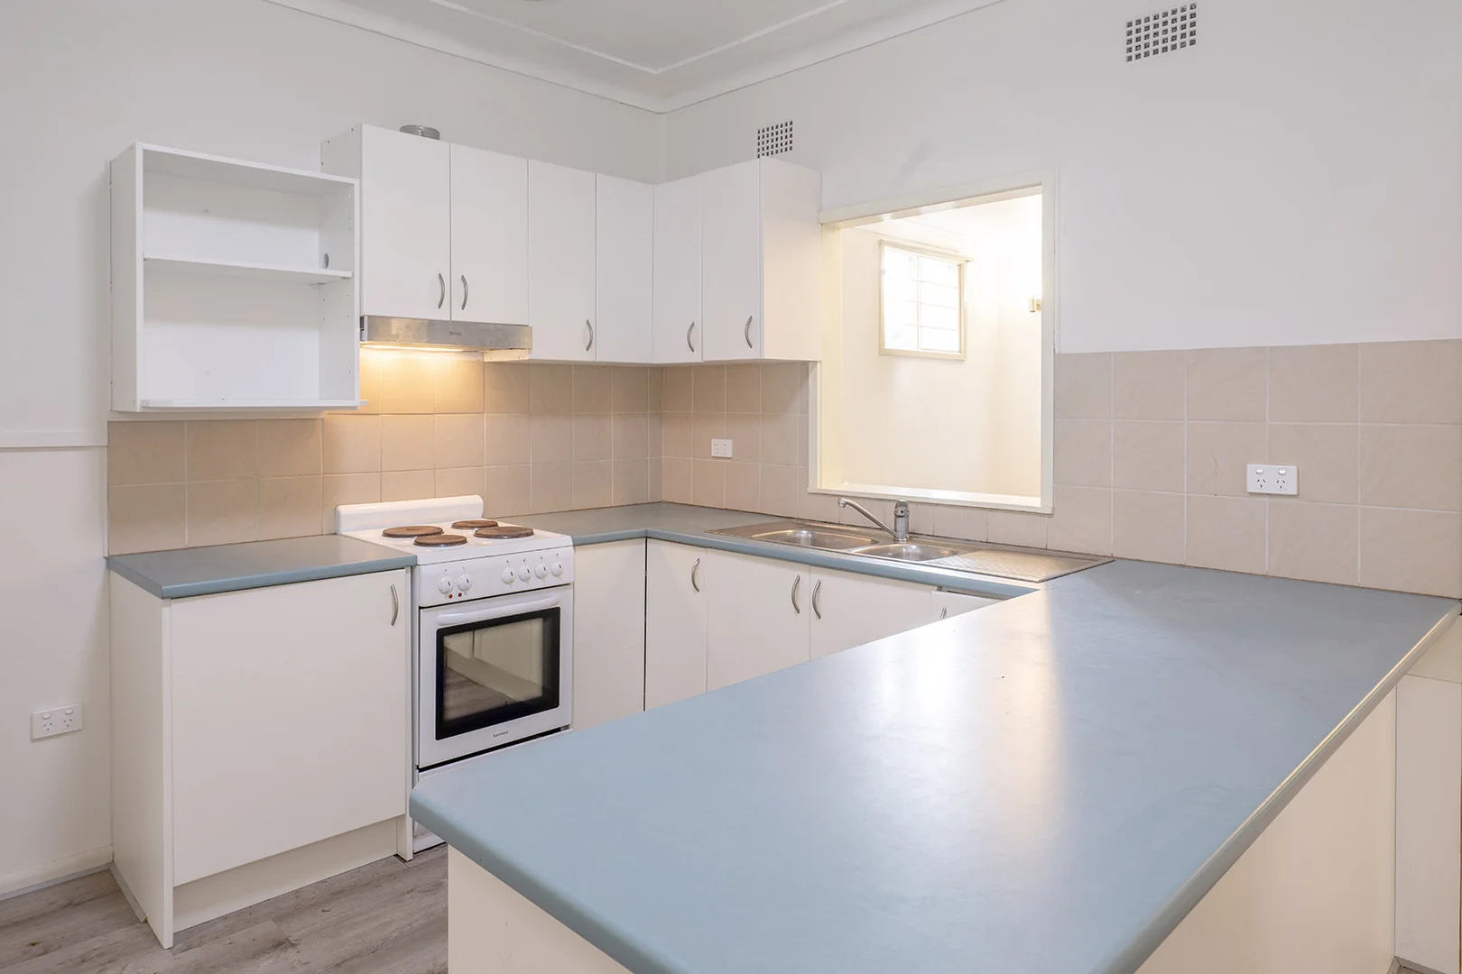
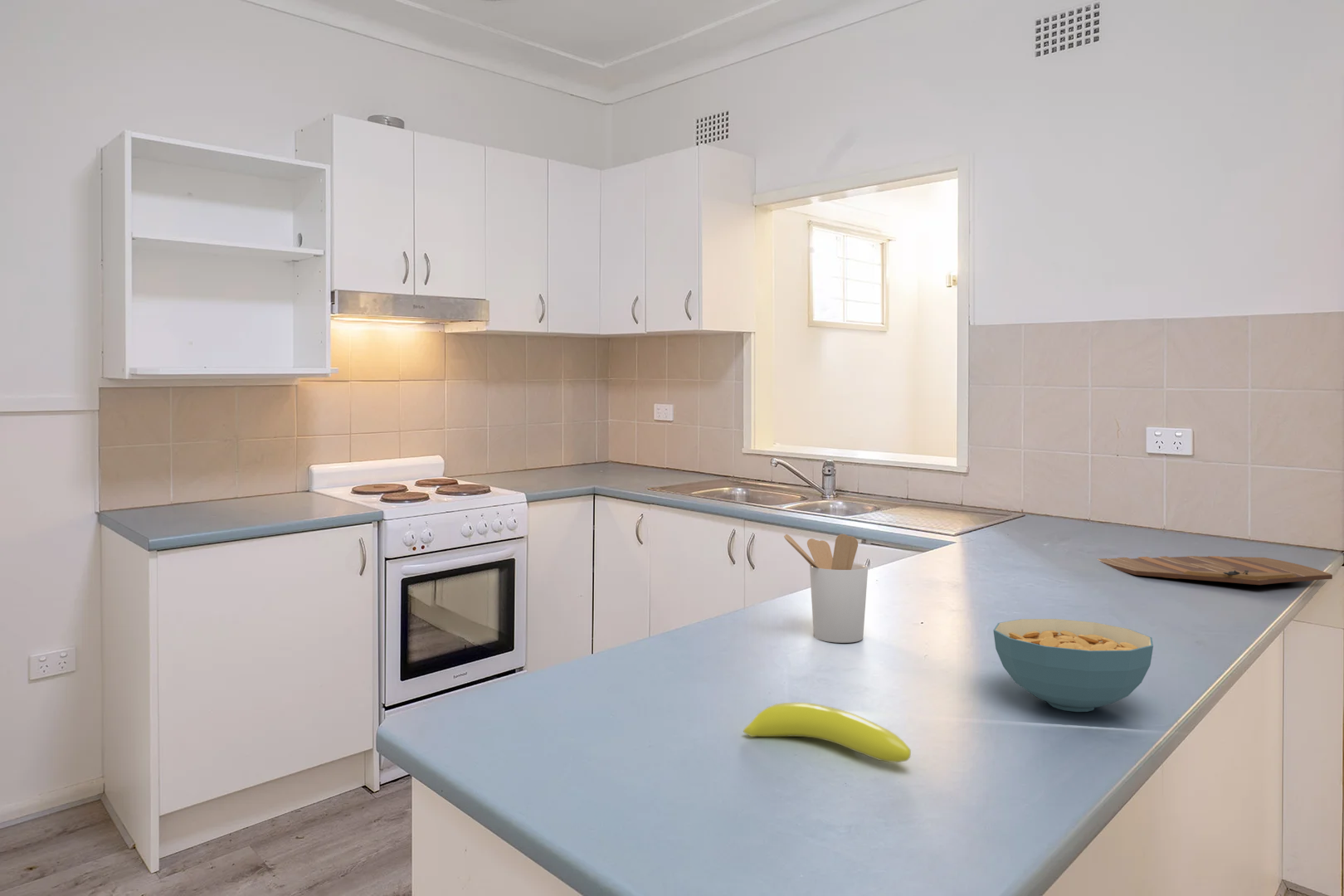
+ cereal bowl (1070, 669)
+ cutting board (1213, 566)
+ banana (827, 733)
+ utensil holder (823, 584)
